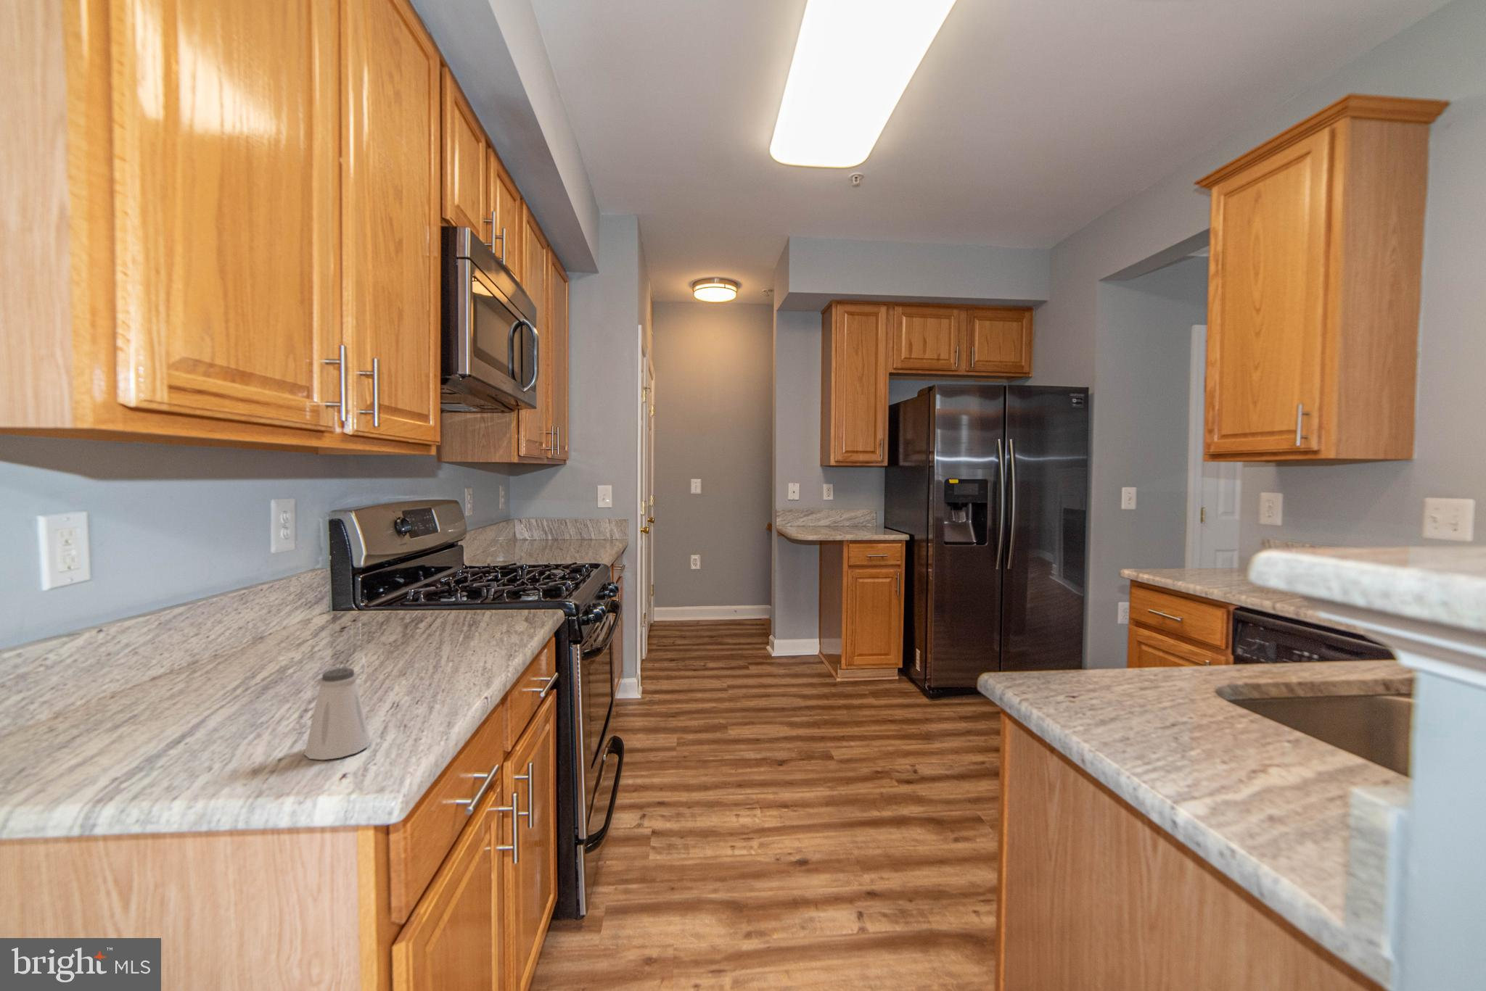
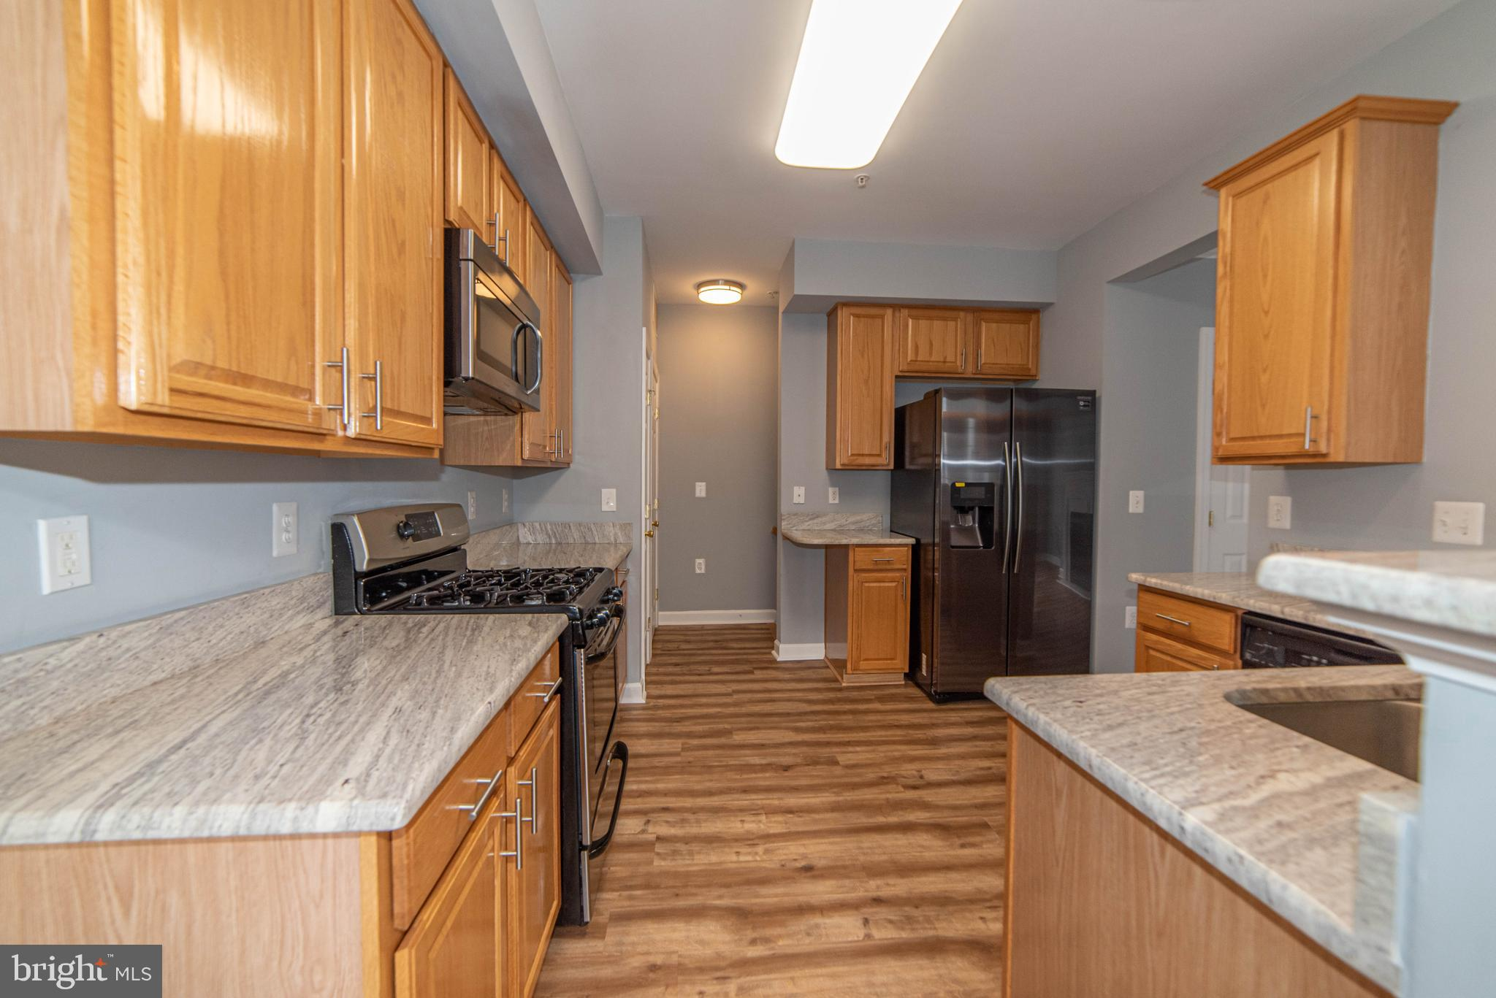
- saltshaker (339, 710)
